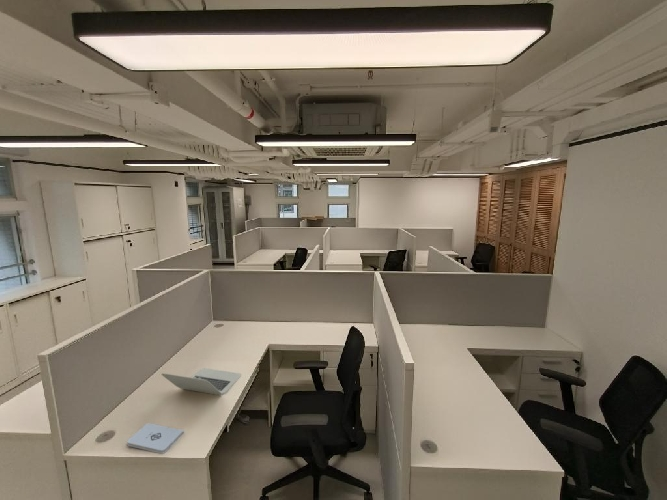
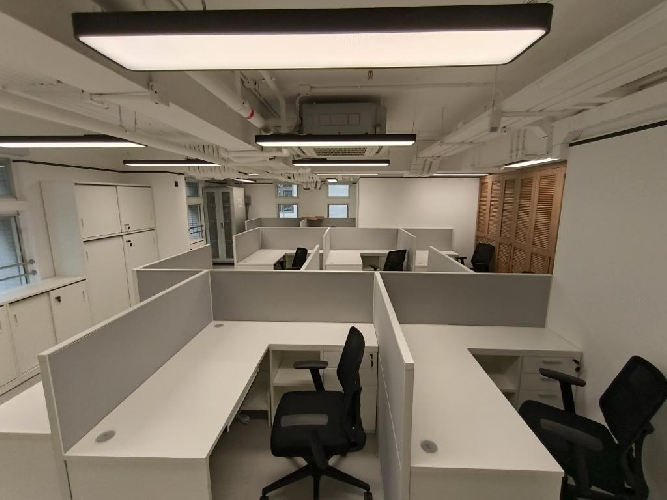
- laptop (204, 374)
- notepad (155, 437)
